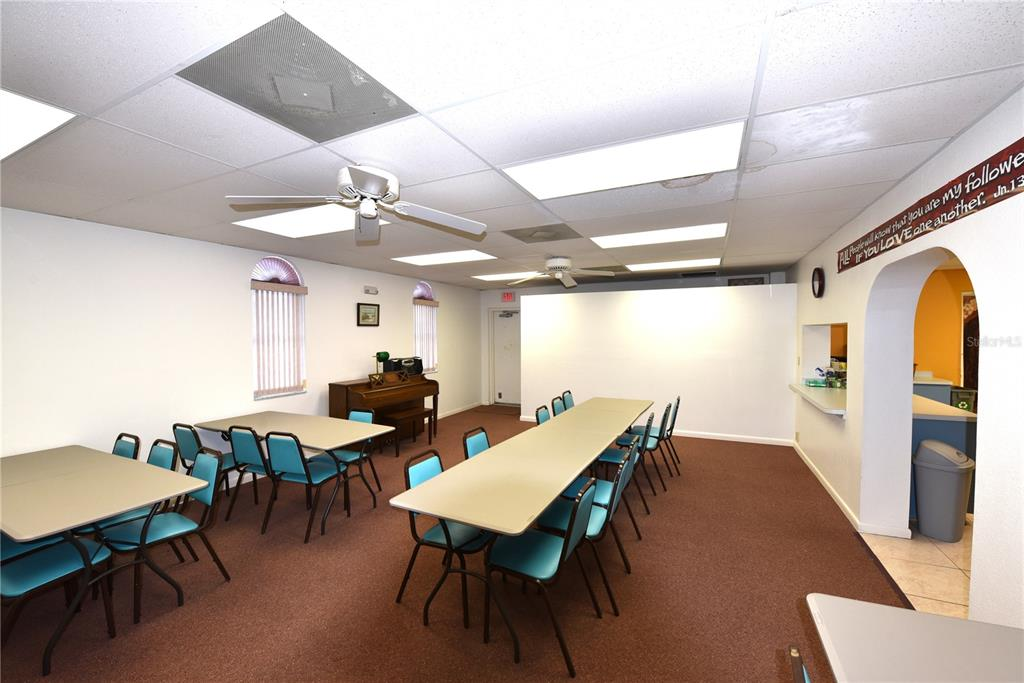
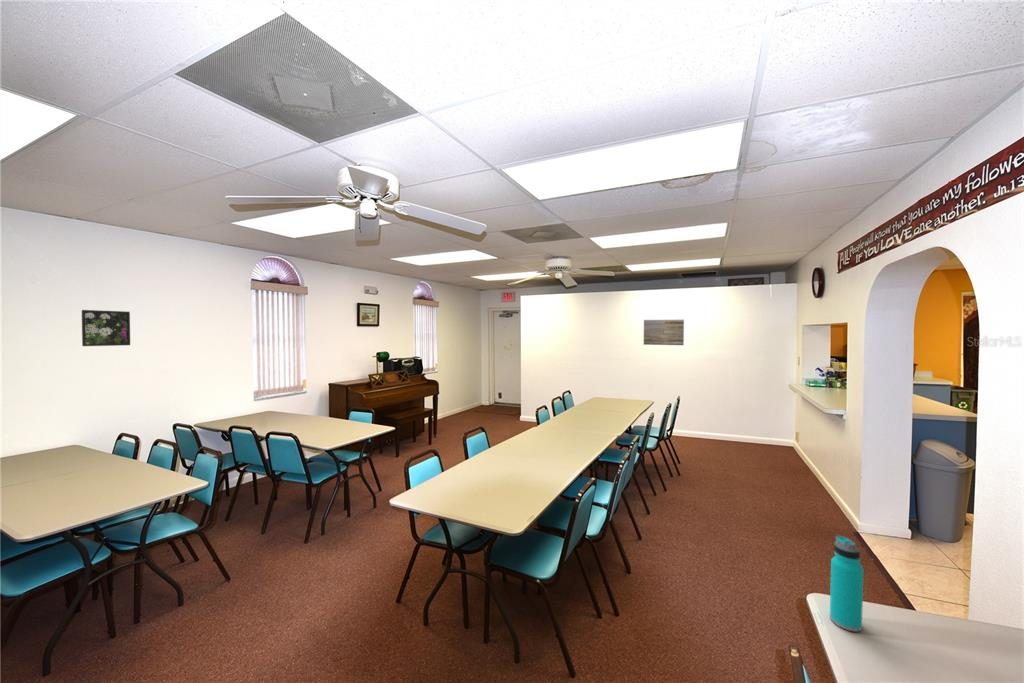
+ water bottle (846, 581)
+ wall art (663, 332)
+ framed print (106, 328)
